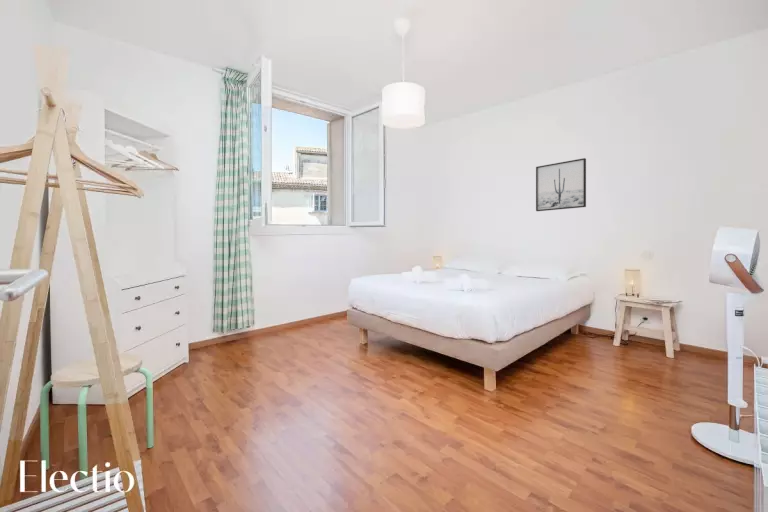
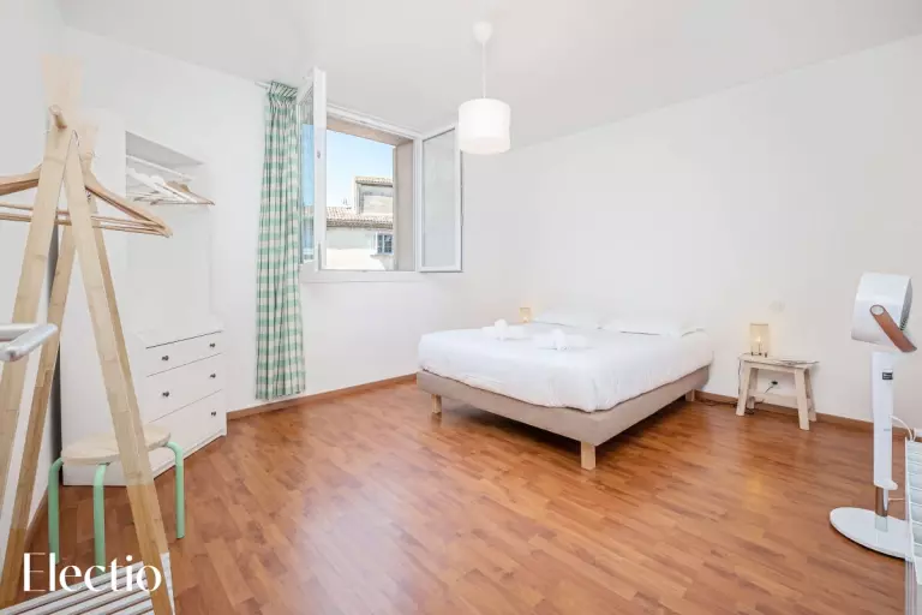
- wall art (559, 186)
